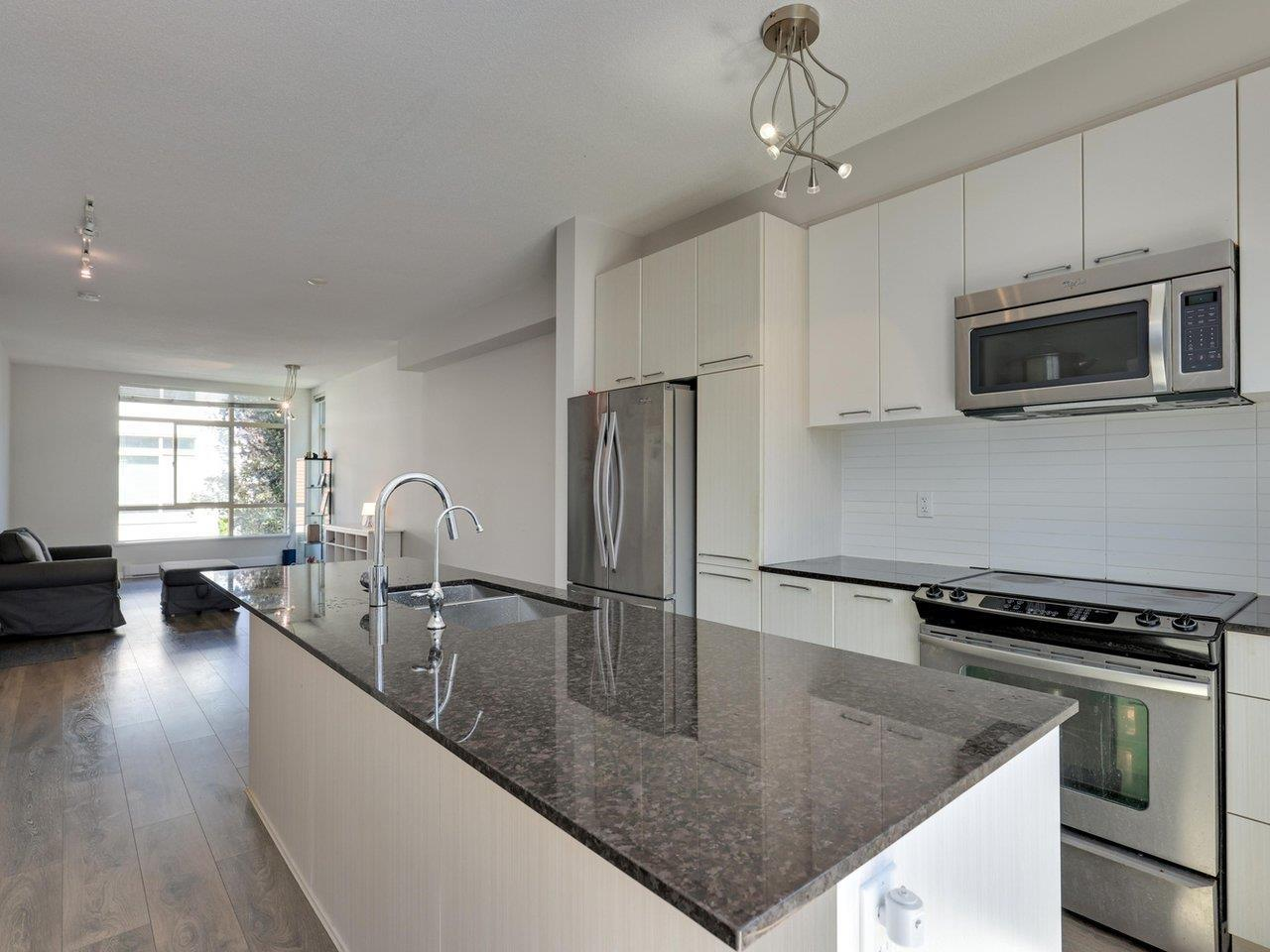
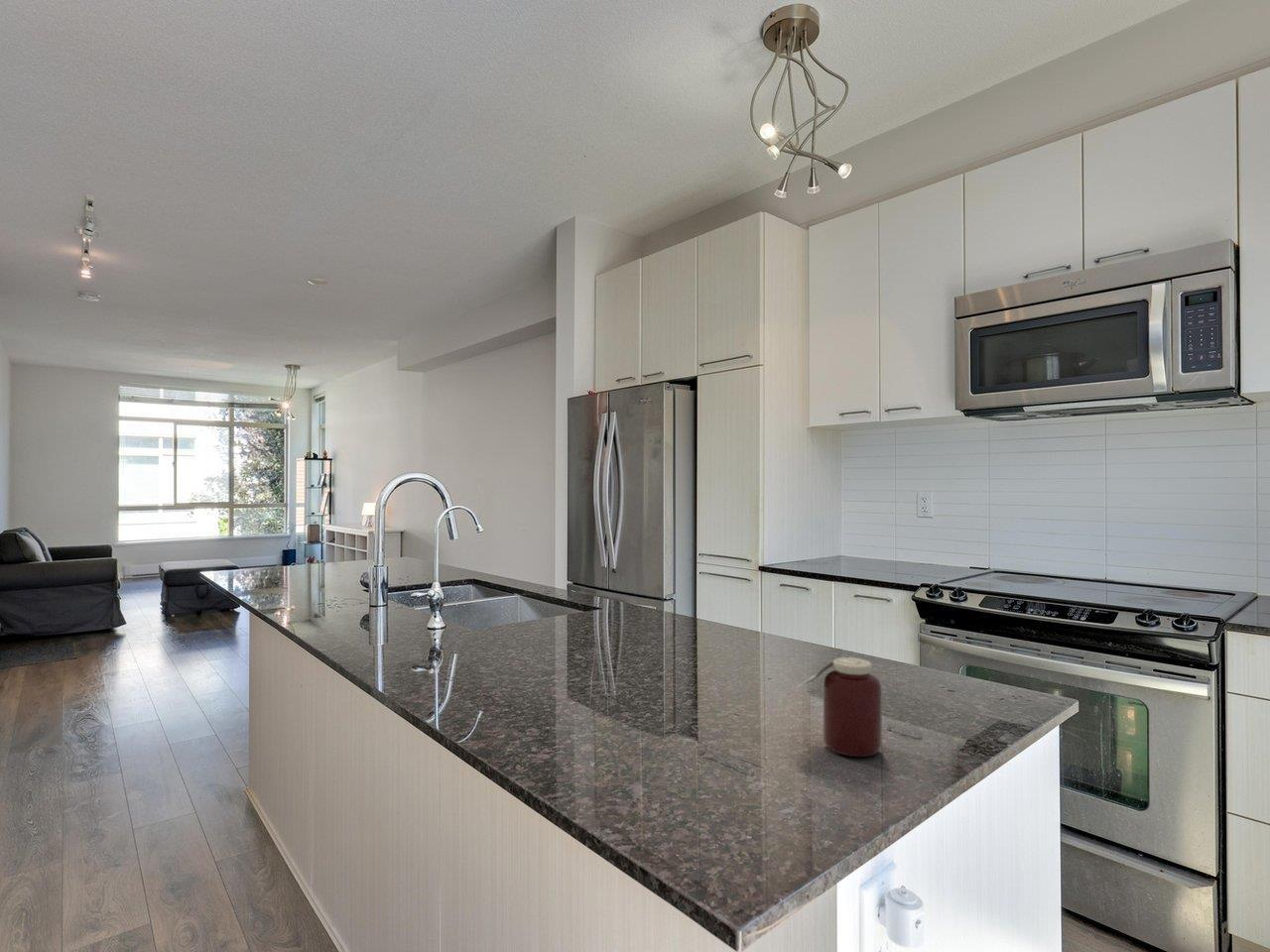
+ jar (840, 701)
